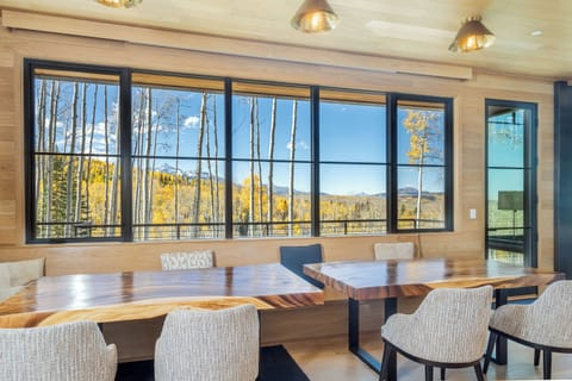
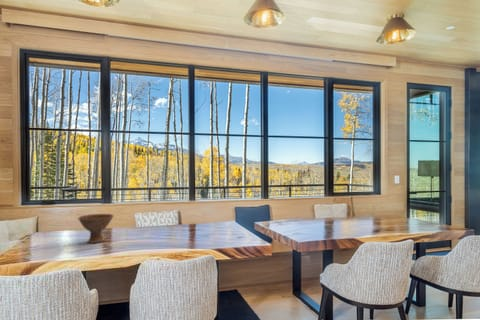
+ bowl (95, 228)
